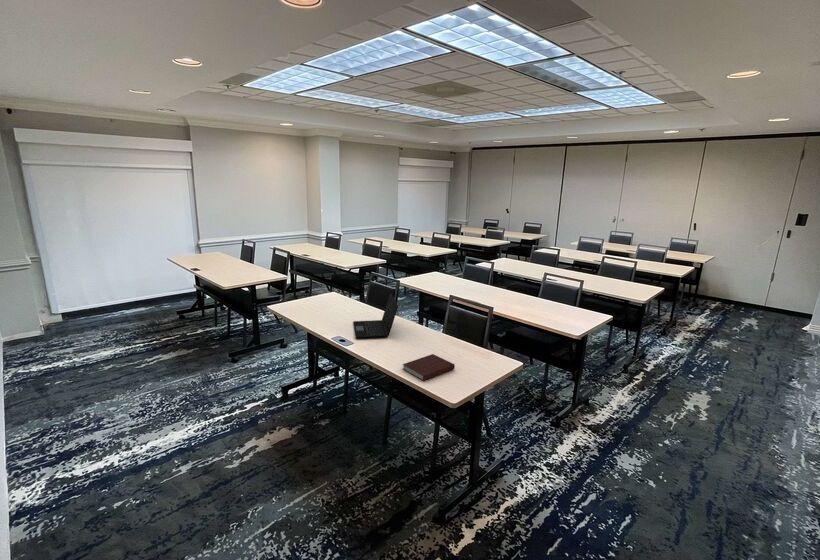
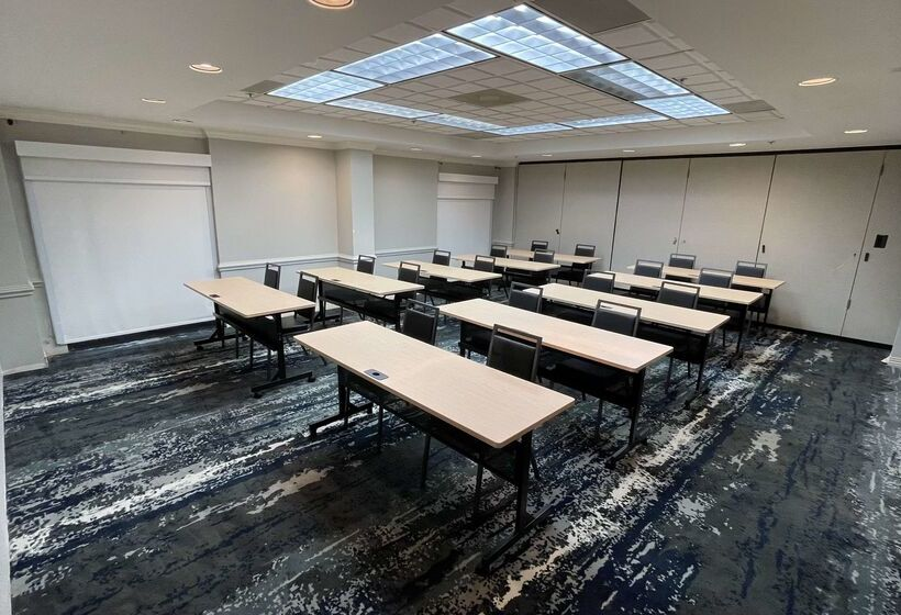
- laptop (374, 320)
- notebook (428, 366)
